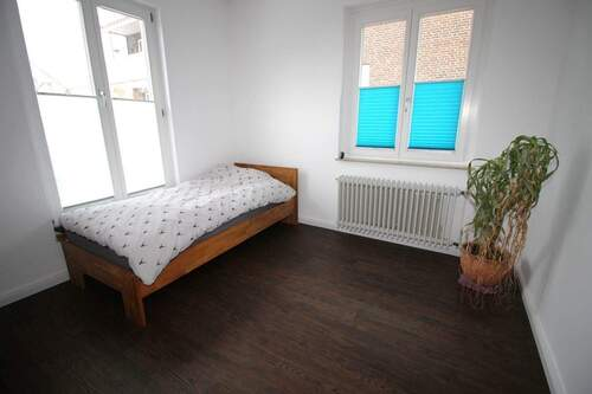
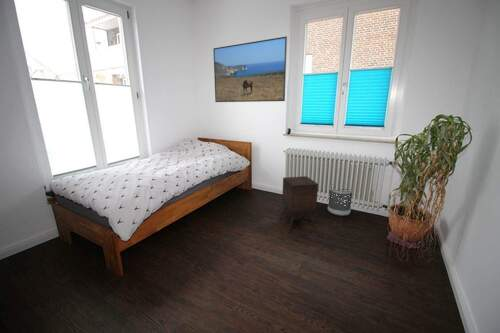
+ side table (298, 202)
+ wastebasket (340, 199)
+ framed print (247, 73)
